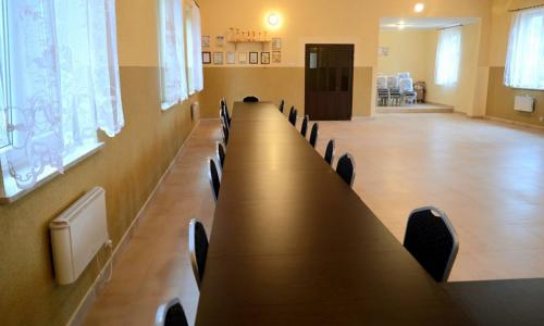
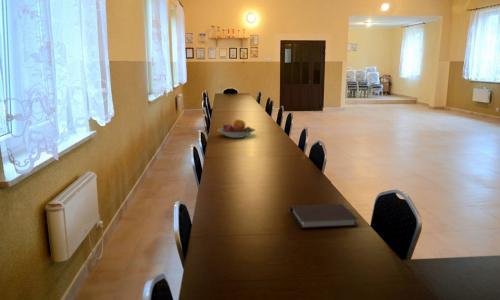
+ notebook (322, 215)
+ fruit bowl (236, 128)
